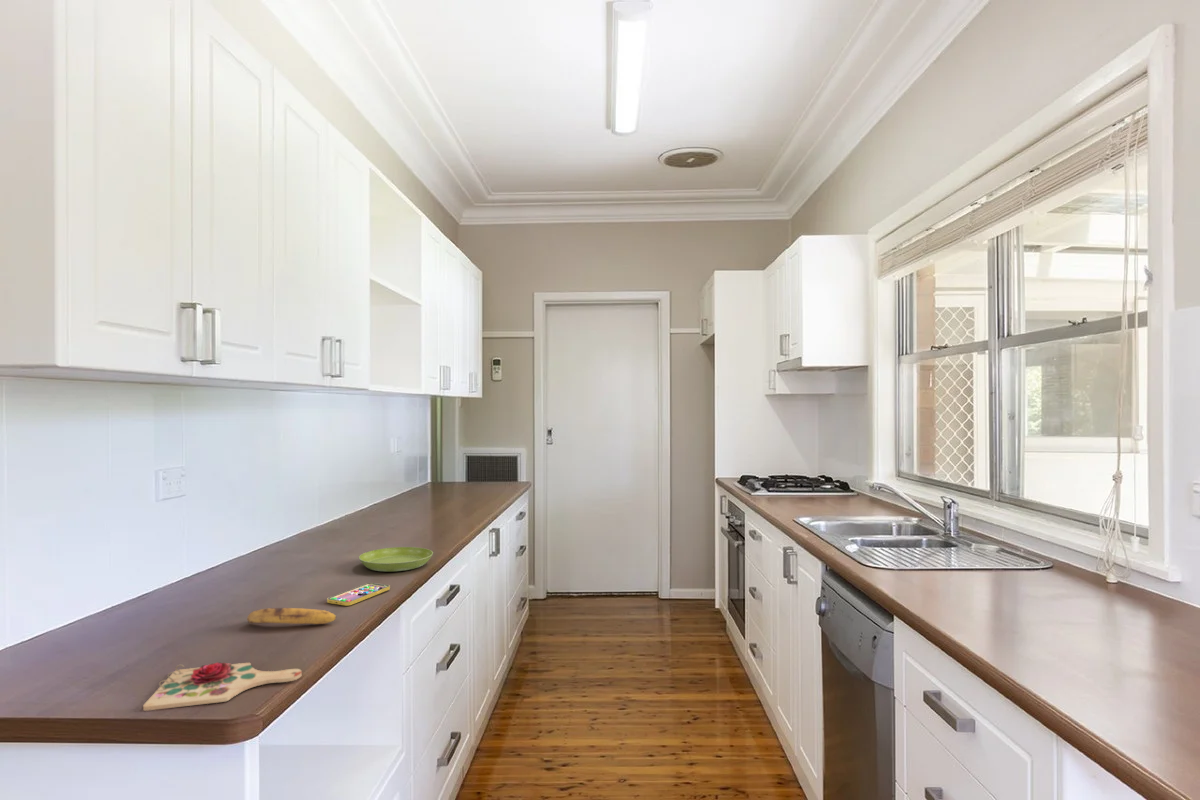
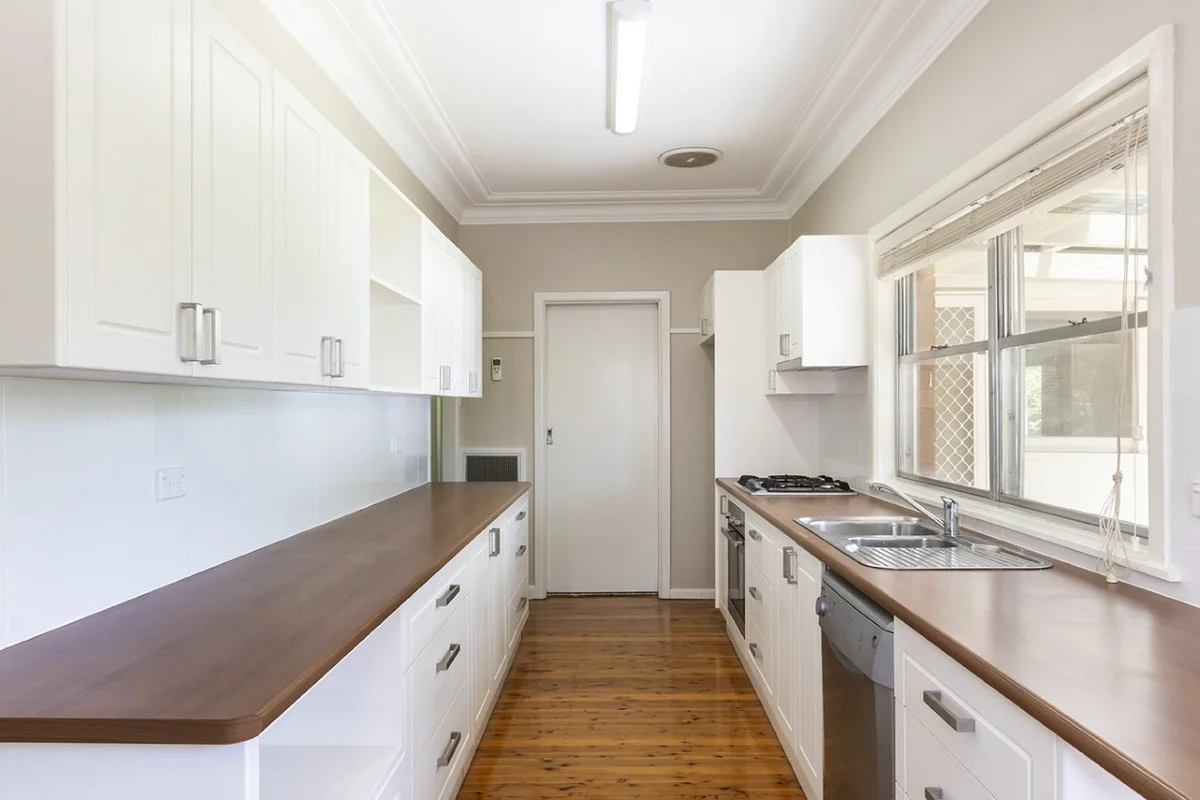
- cutting board (232, 676)
- saucer (396, 559)
- smartphone (359, 593)
- banana (289, 615)
